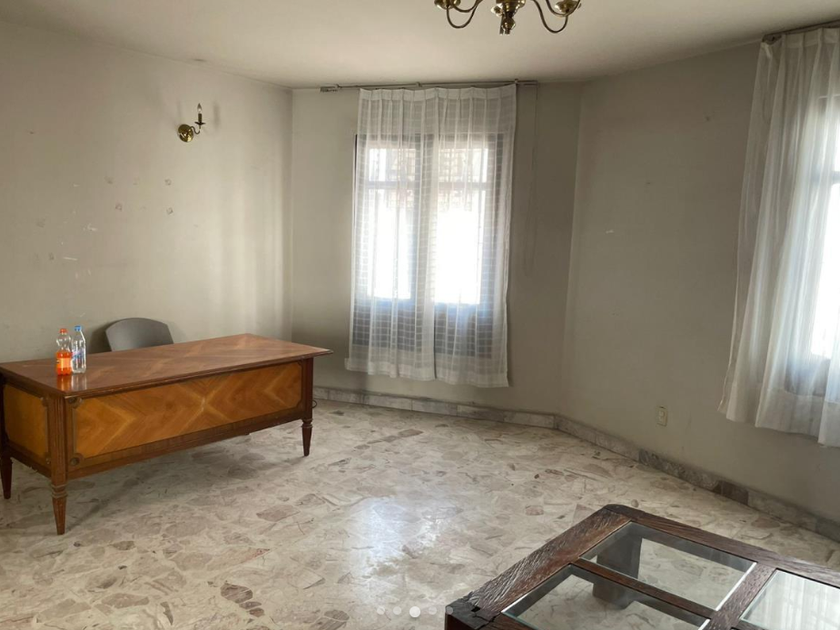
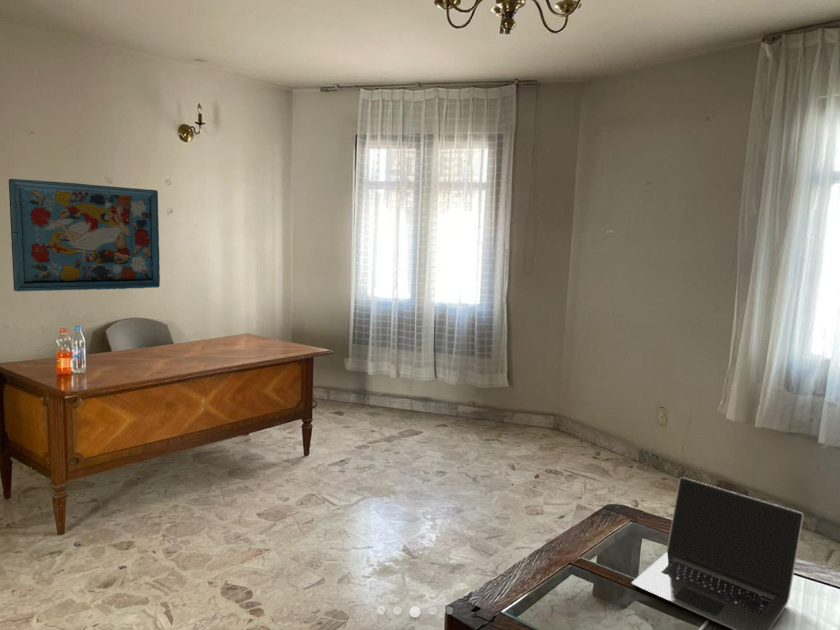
+ rug (90, 237)
+ laptop (716, 549)
